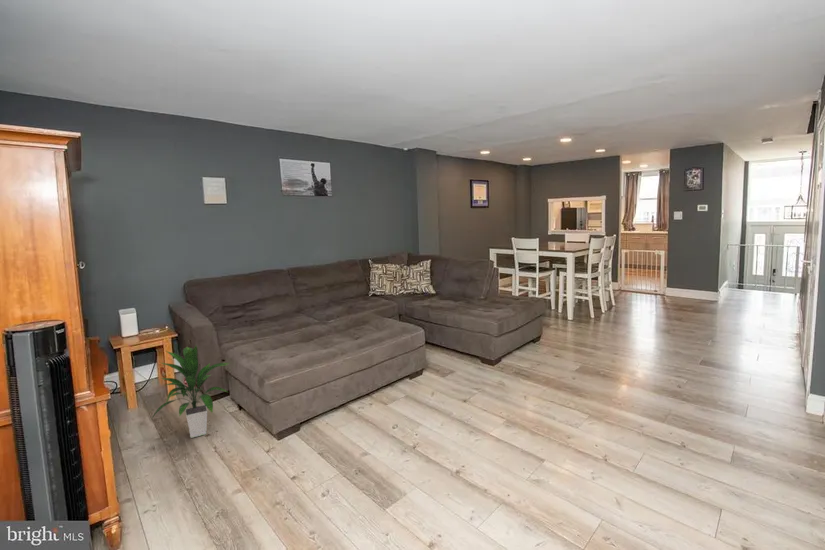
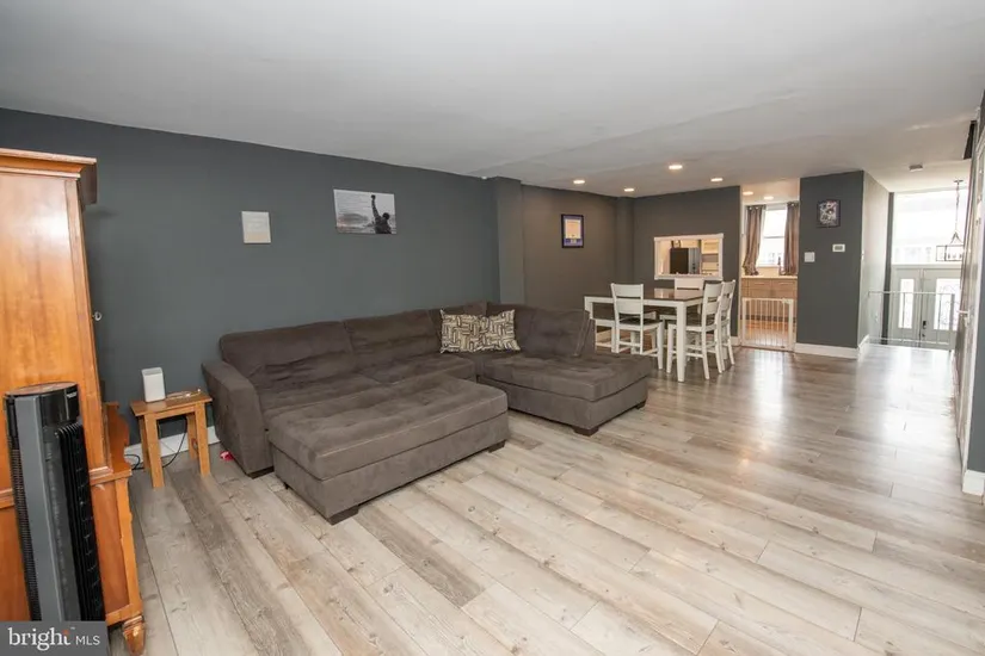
- indoor plant (191, 389)
